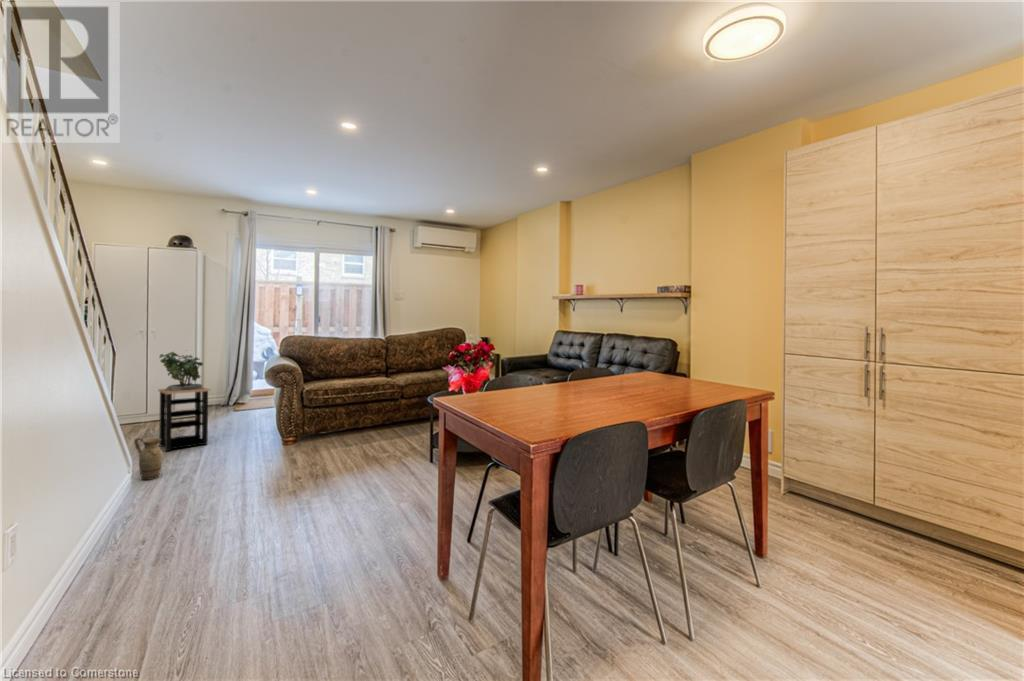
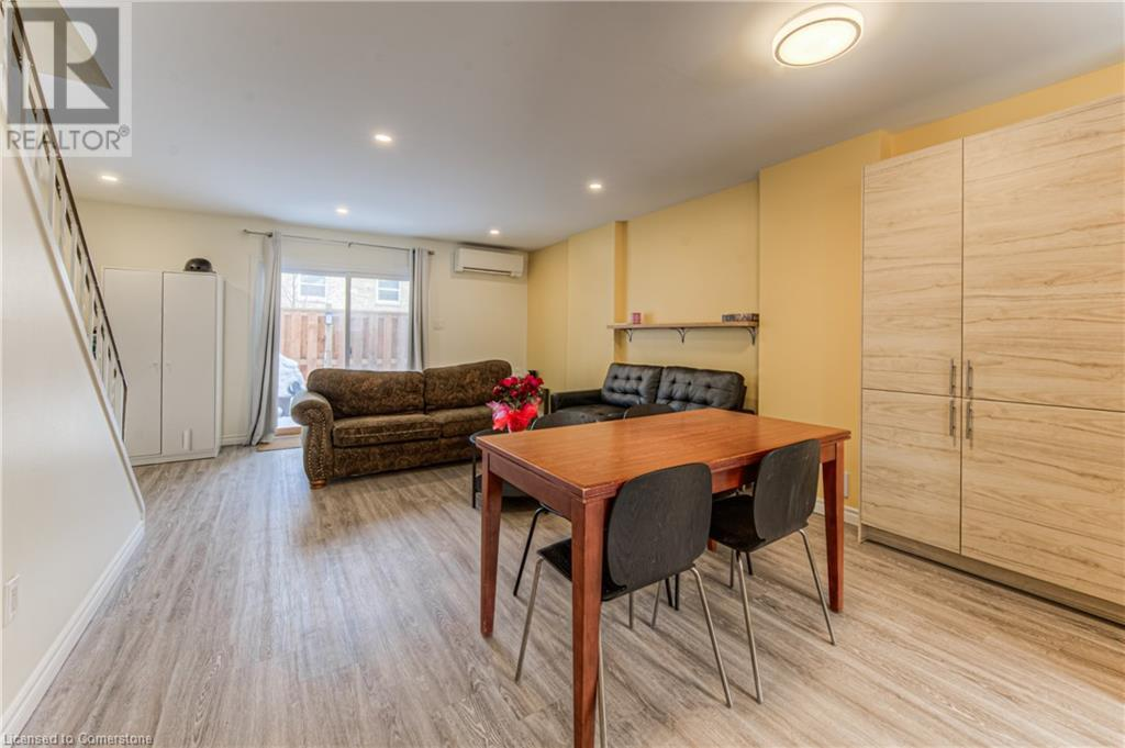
- ceramic jug (148, 457)
- potted plant (181, 369)
- side table (183, 415)
